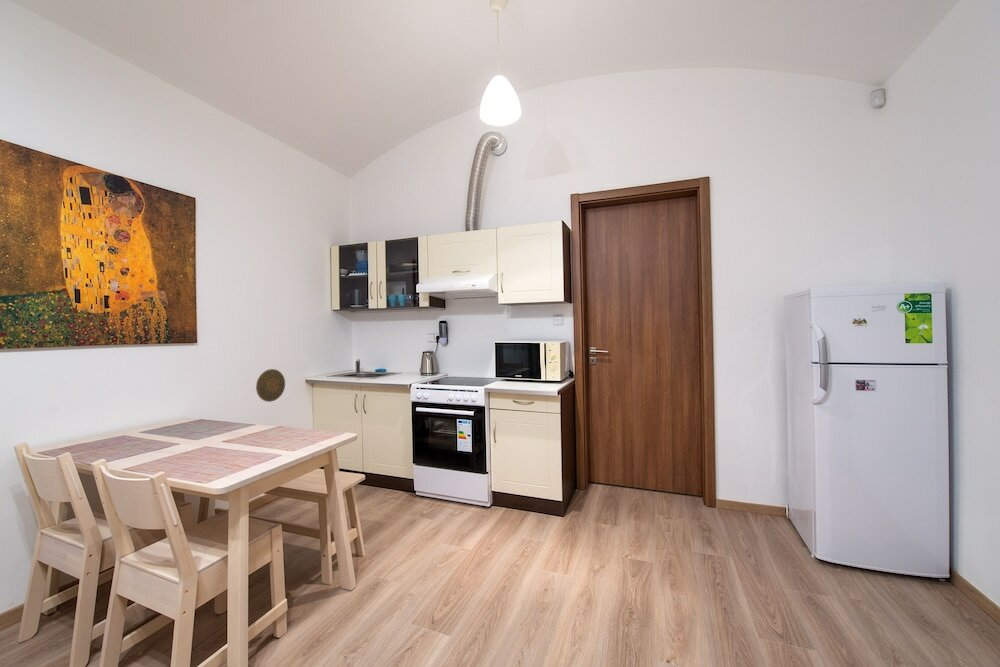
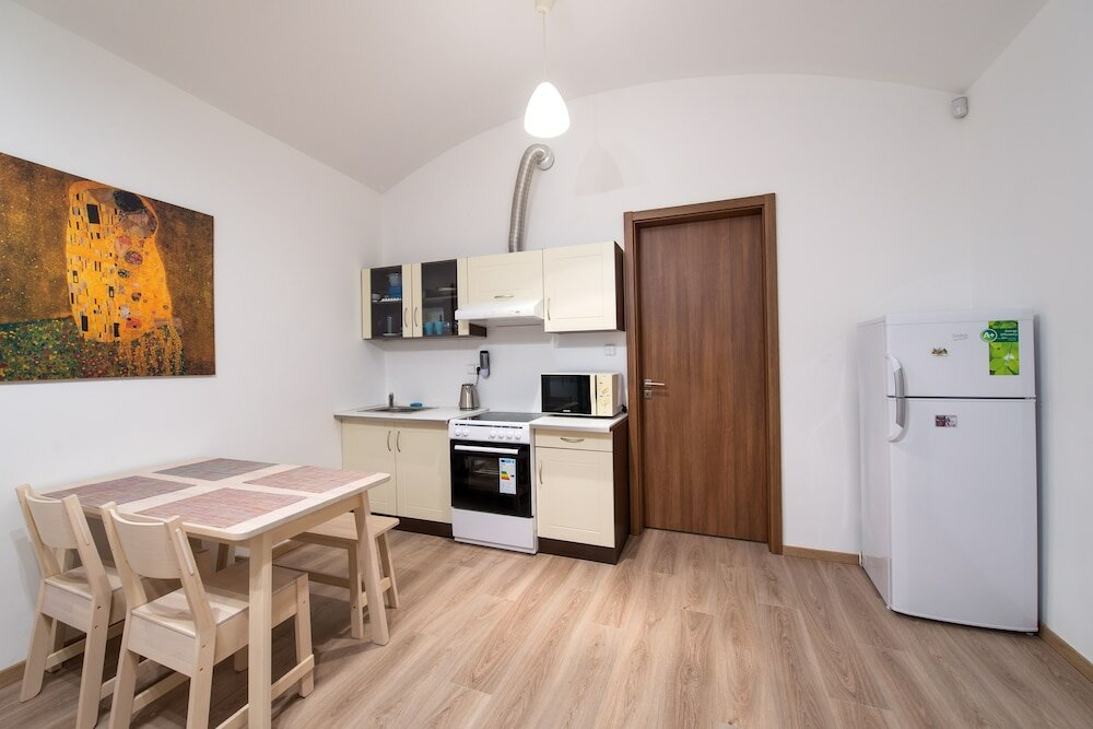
- decorative plate (272, 385)
